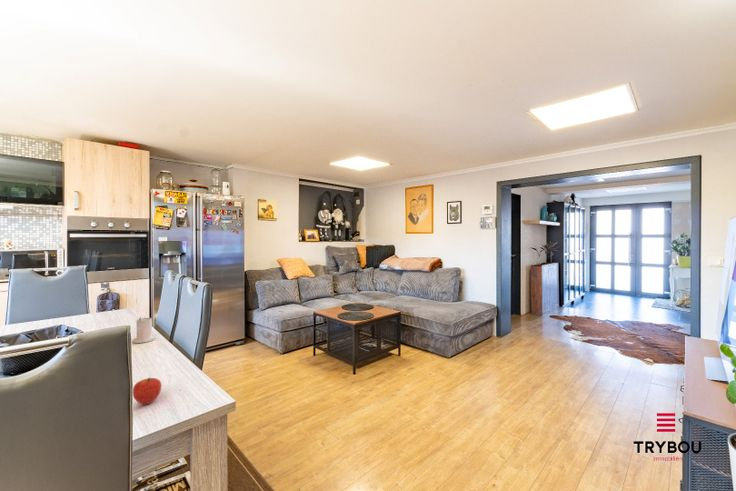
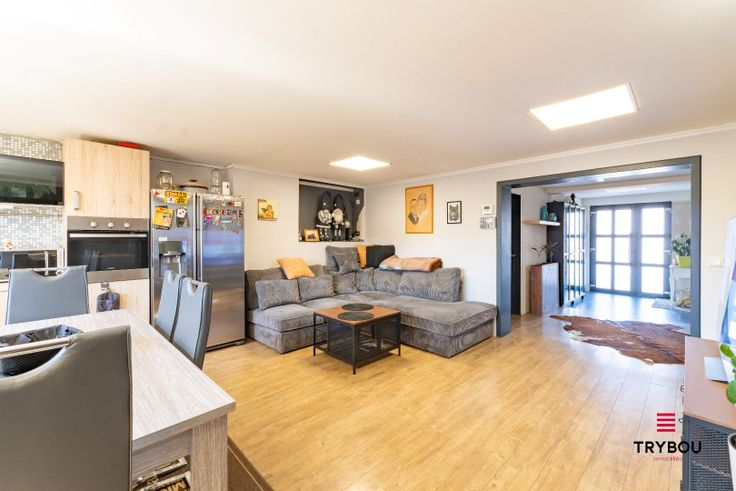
- fruit (147, 390)
- candle (144, 328)
